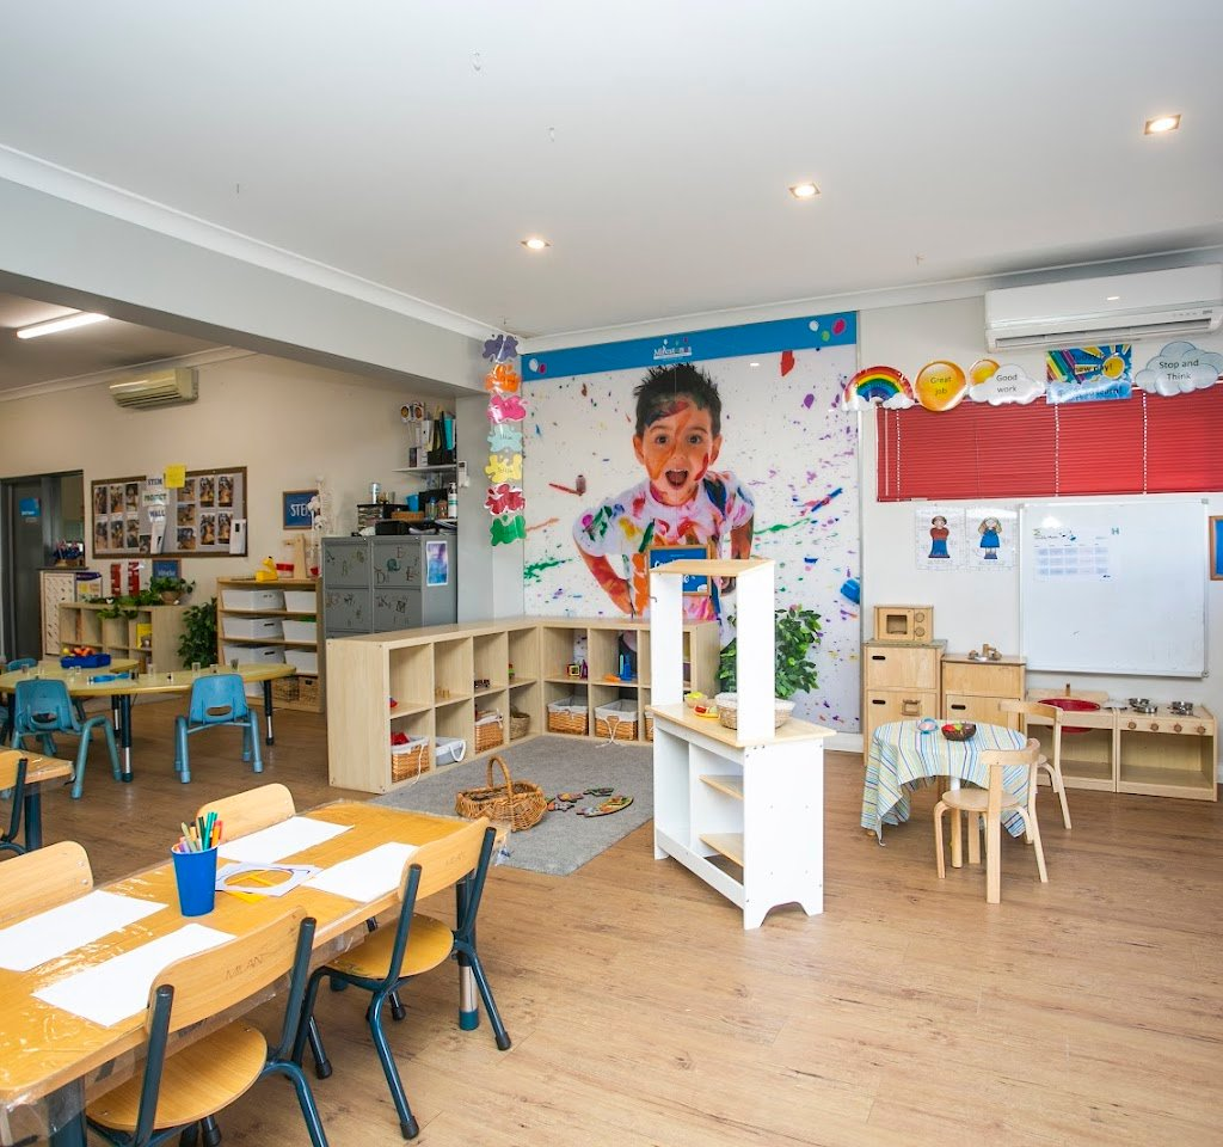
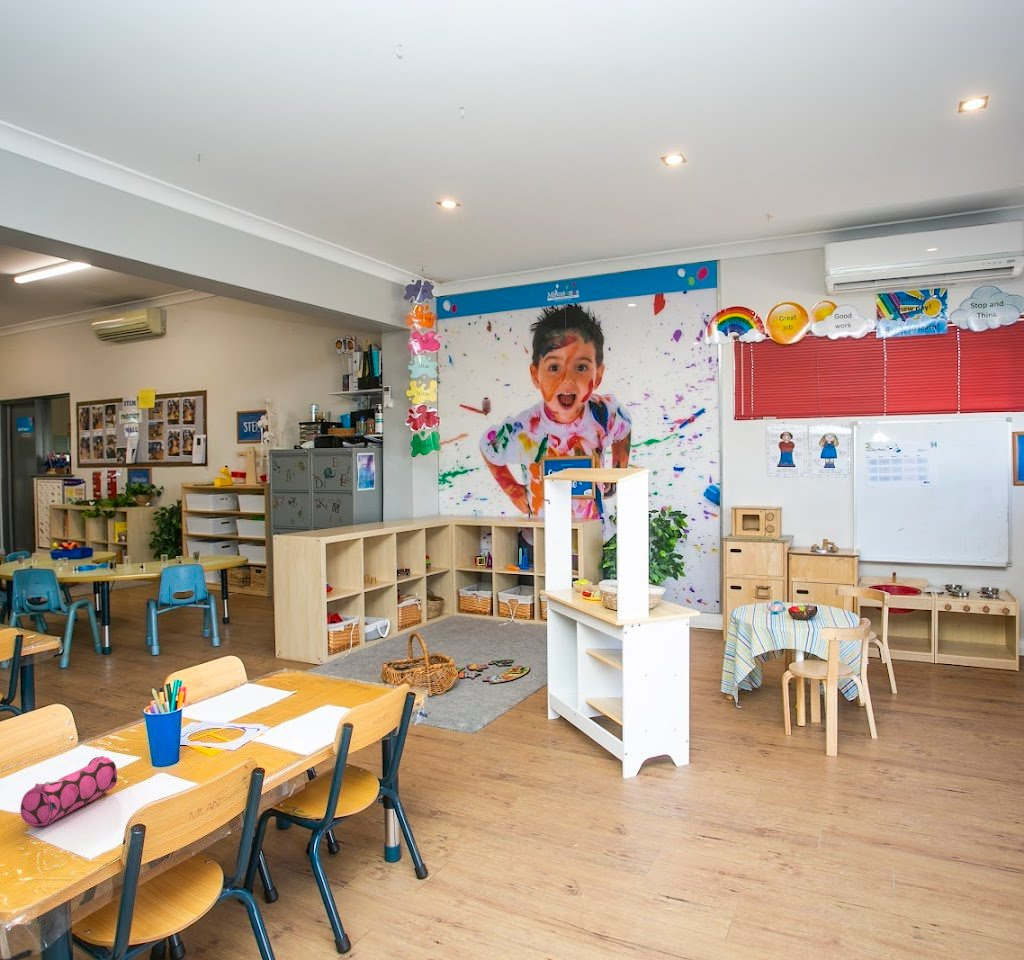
+ pencil case (72, 787)
